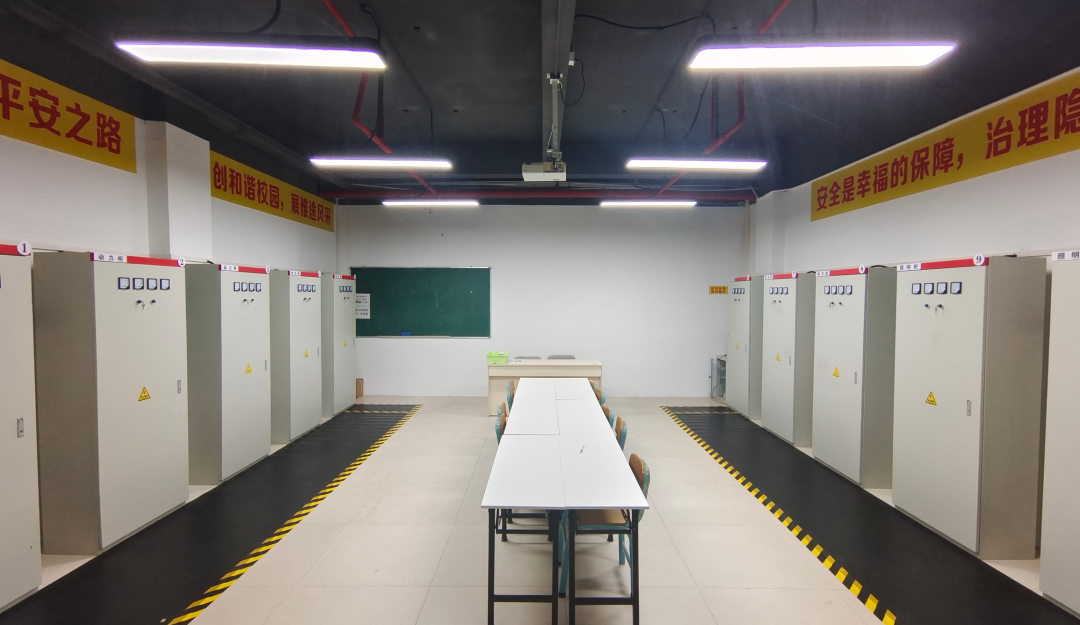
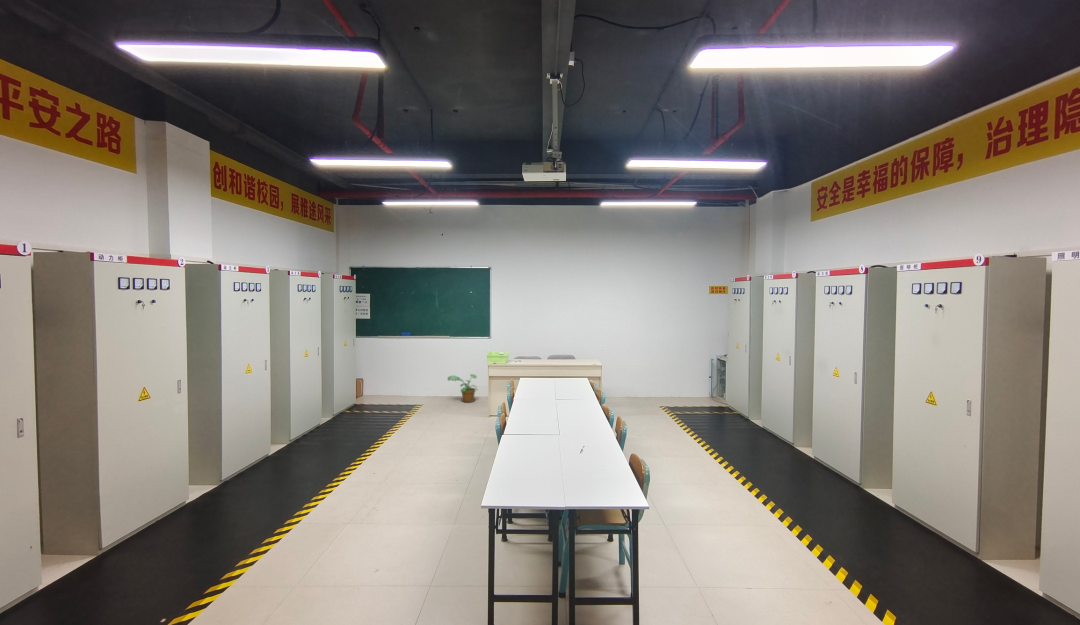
+ potted plant (464, 387)
